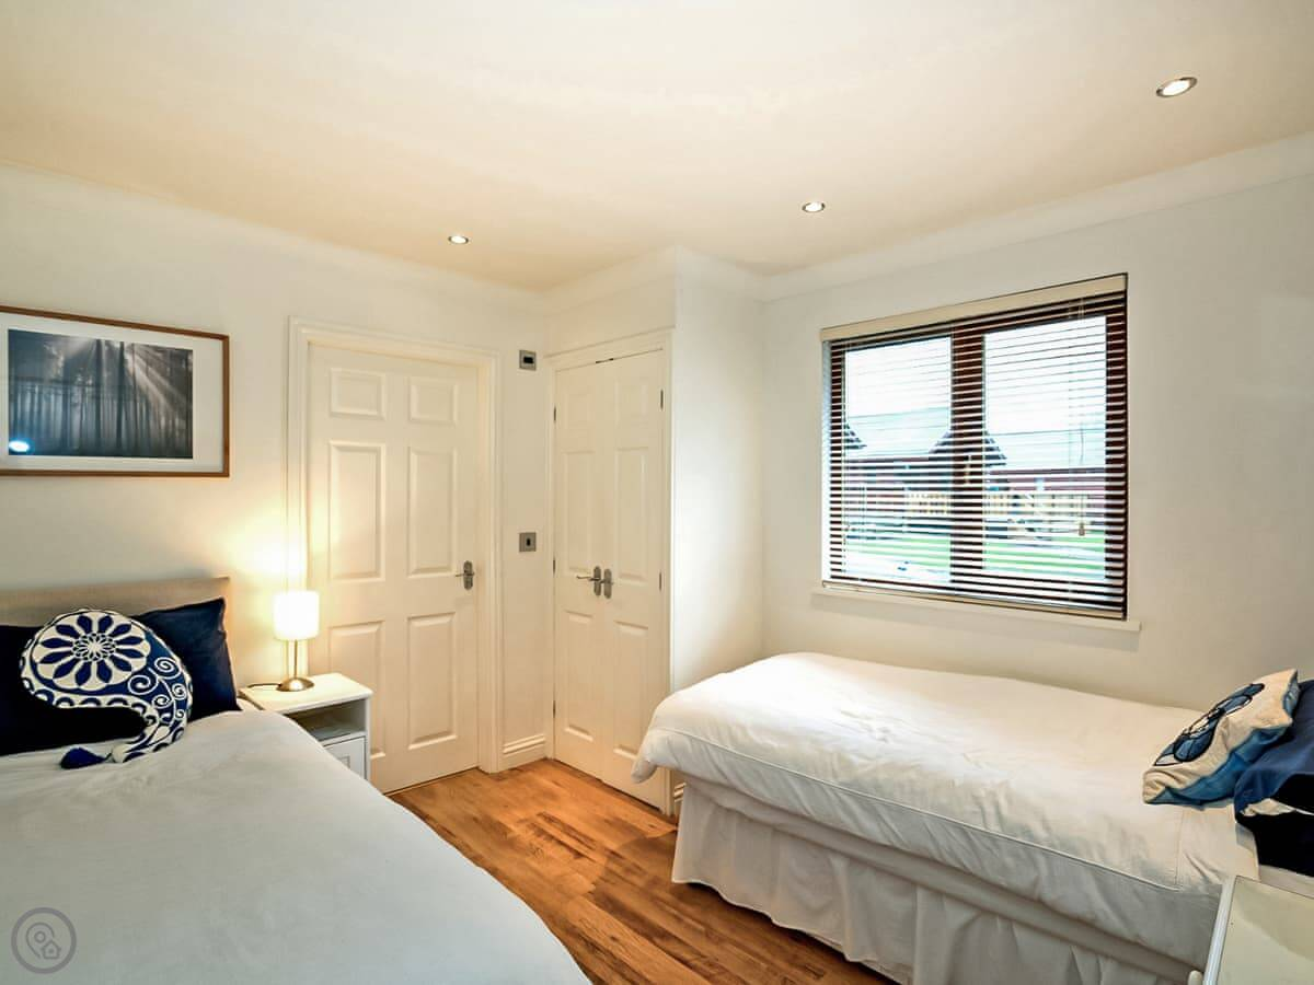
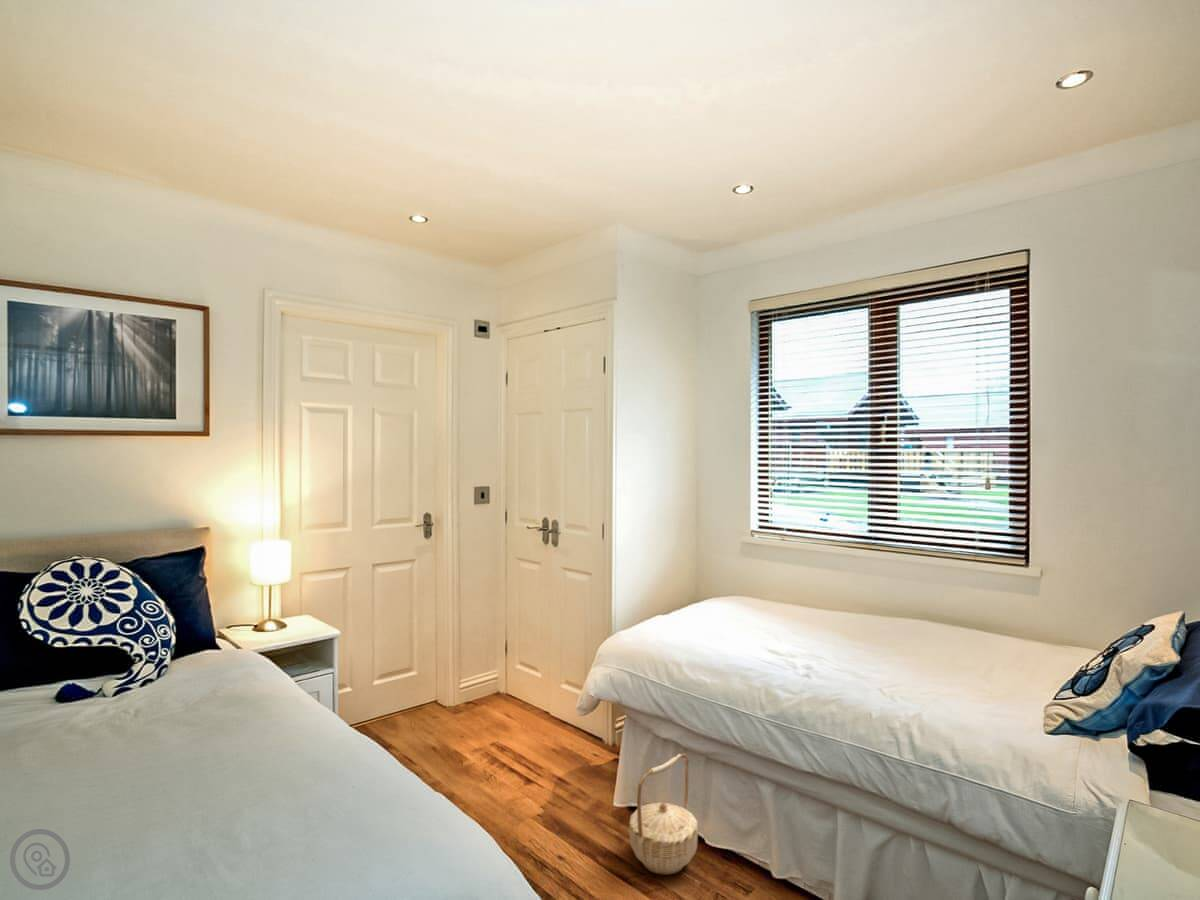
+ basket (664, 810)
